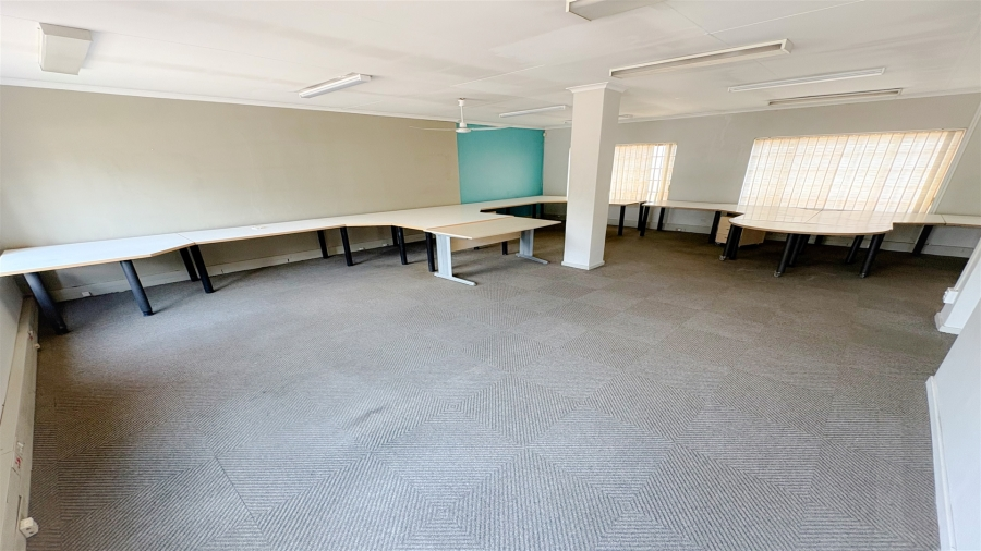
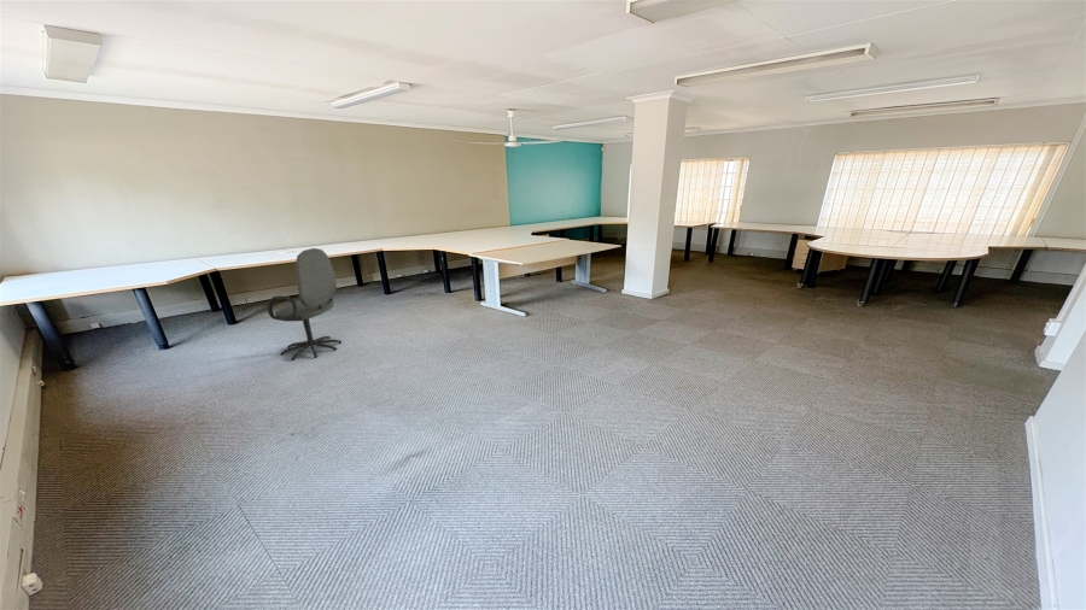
+ office chair (304, 300)
